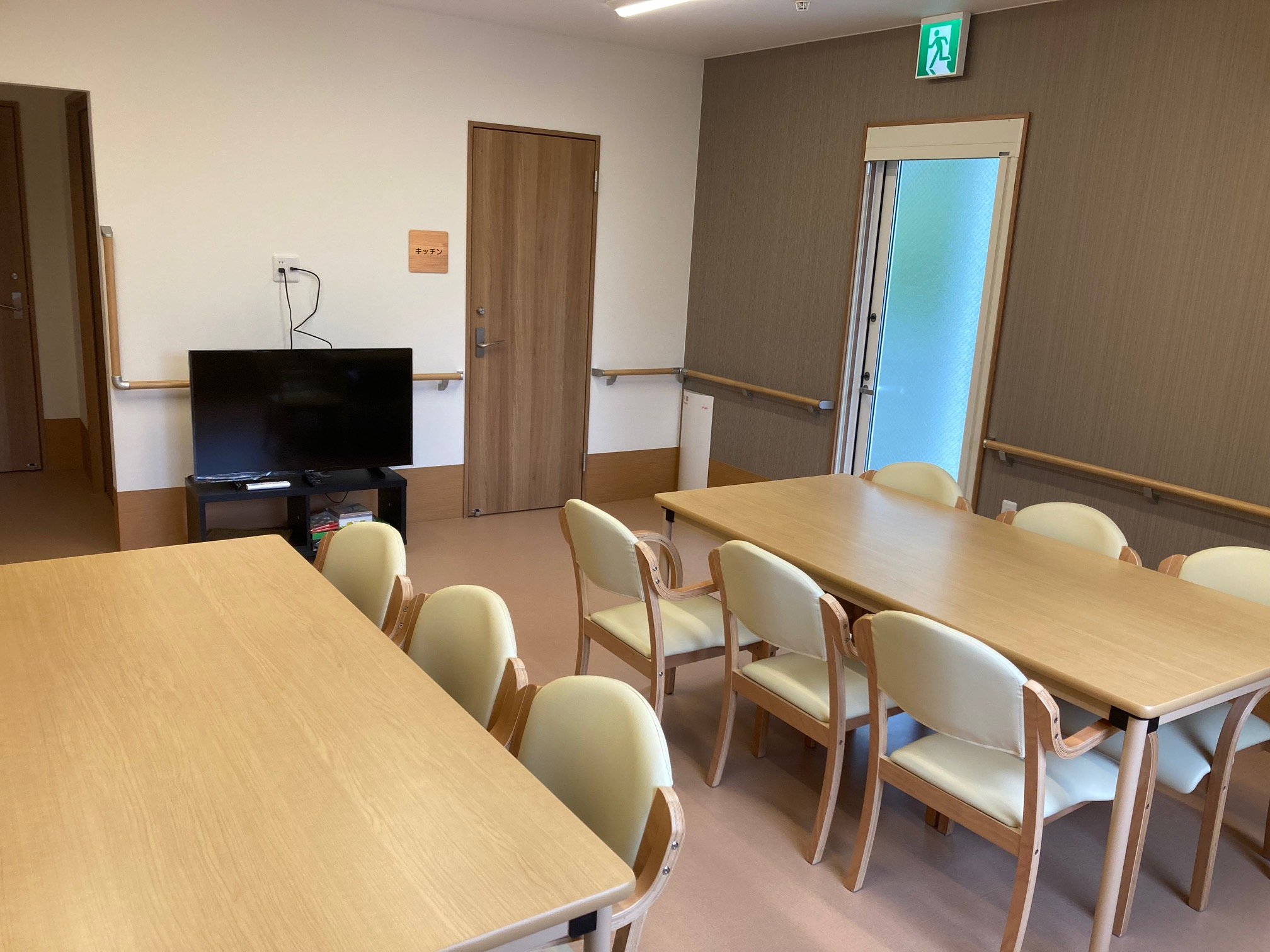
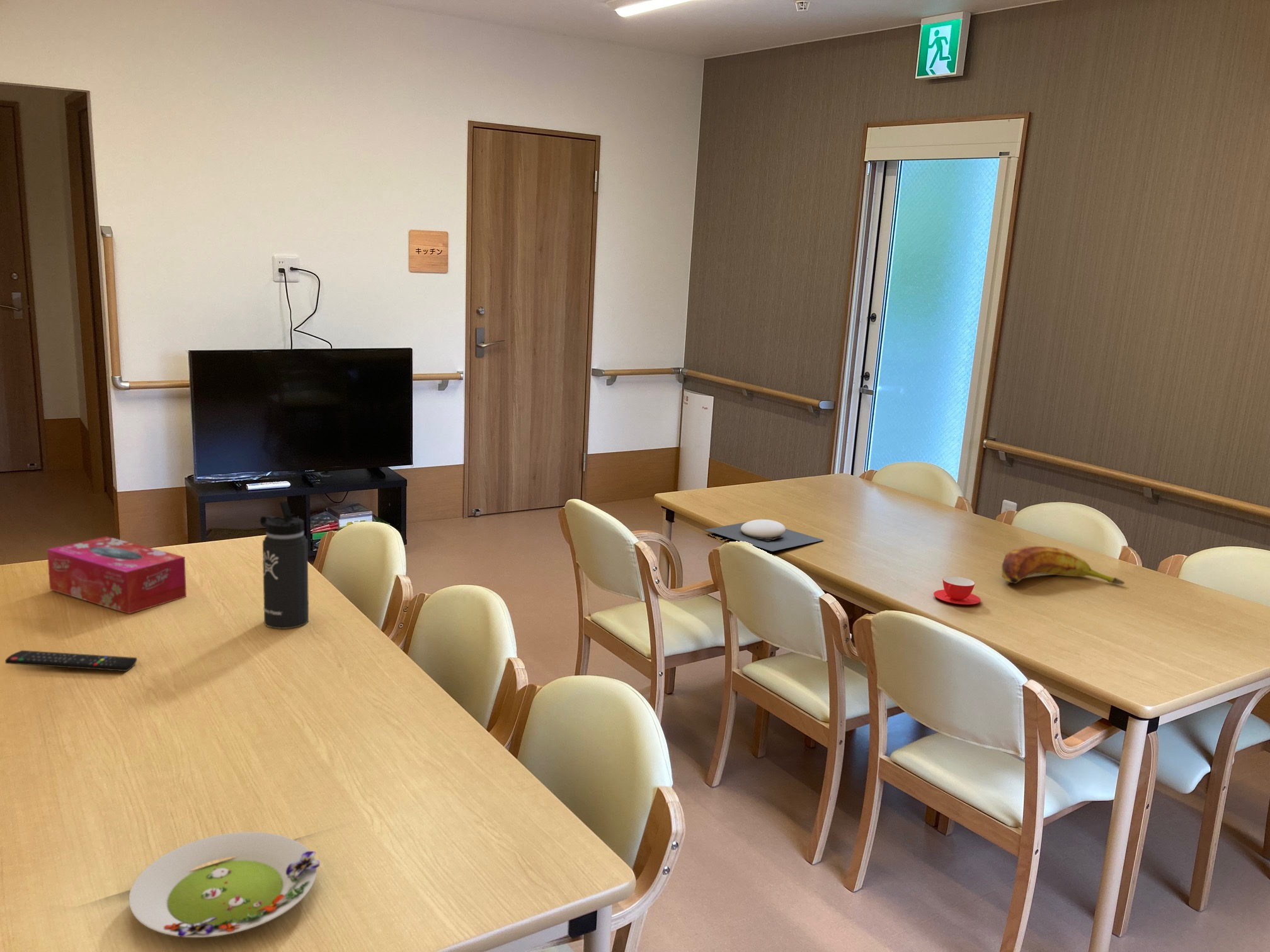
+ banana (1055, 566)
+ thermos bottle (282, 561)
+ salad plate (226, 884)
+ teacup (958, 590)
+ remote control (70, 662)
+ plate (764, 530)
+ tissue box (117, 573)
